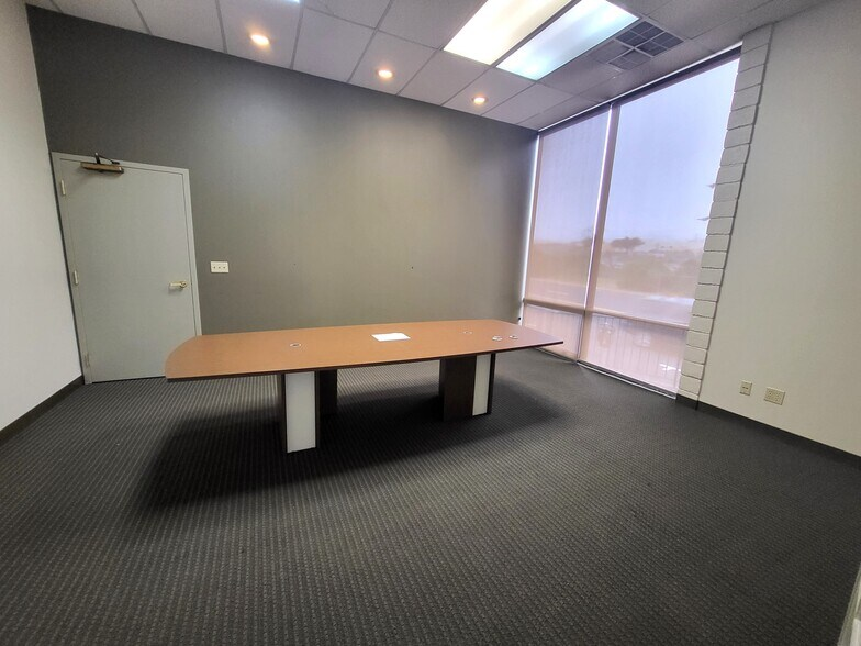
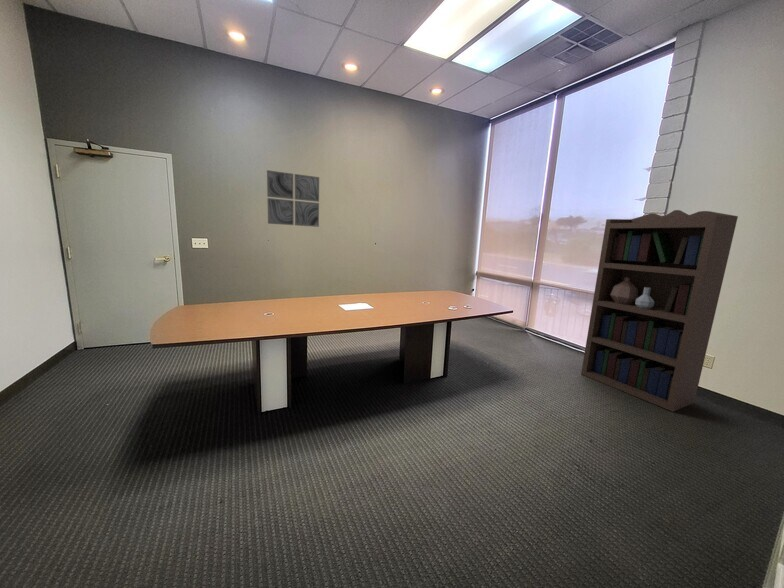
+ wall art (295, 199)
+ bookcase (649, 302)
